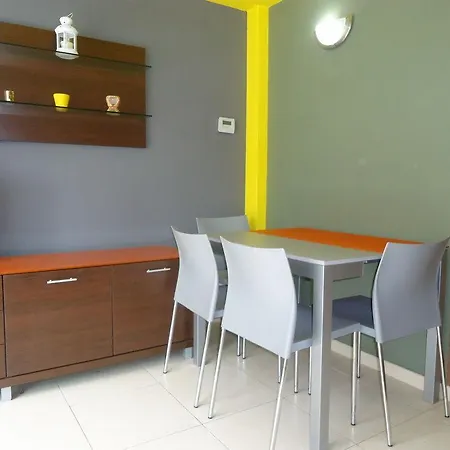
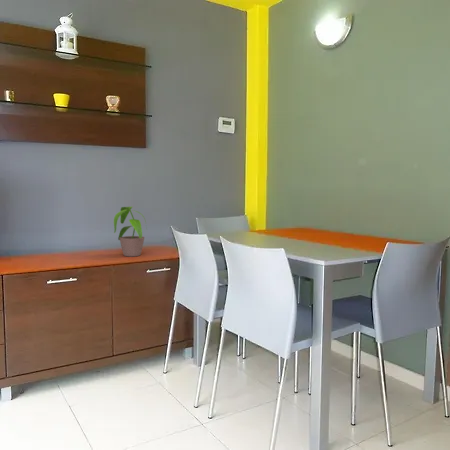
+ potted plant (133, 231)
